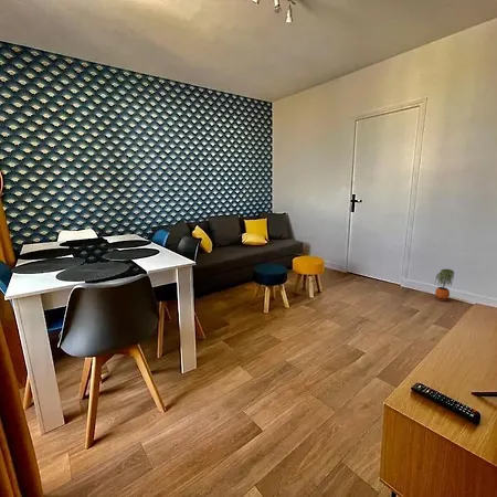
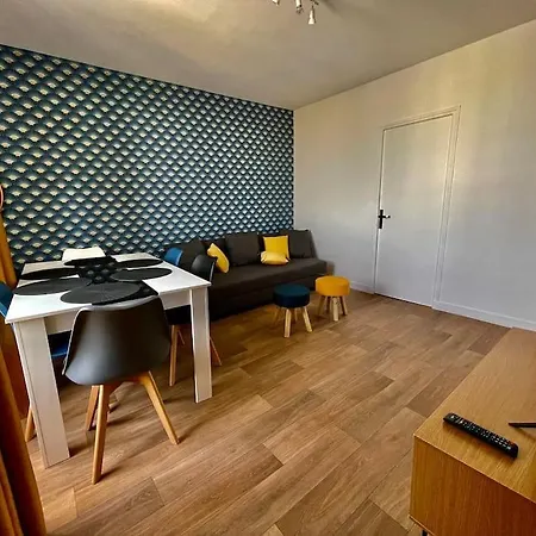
- potted plant (443, 284)
